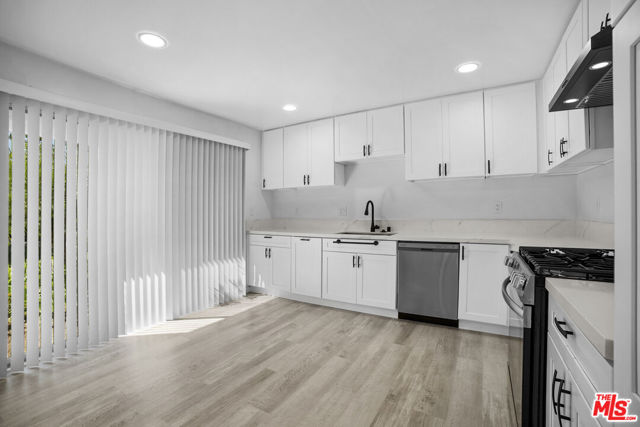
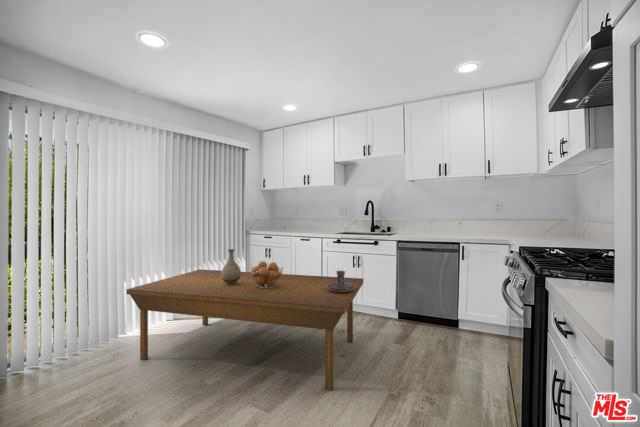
+ candle holder (340, 281)
+ dining table (253, 316)
+ vase (231, 266)
+ fruit basket (266, 273)
